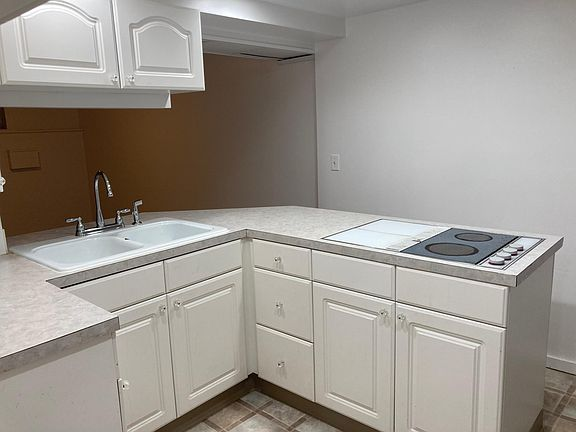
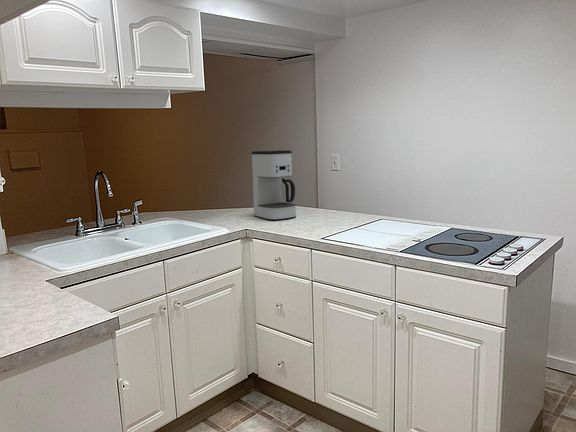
+ coffee maker (277, 183)
